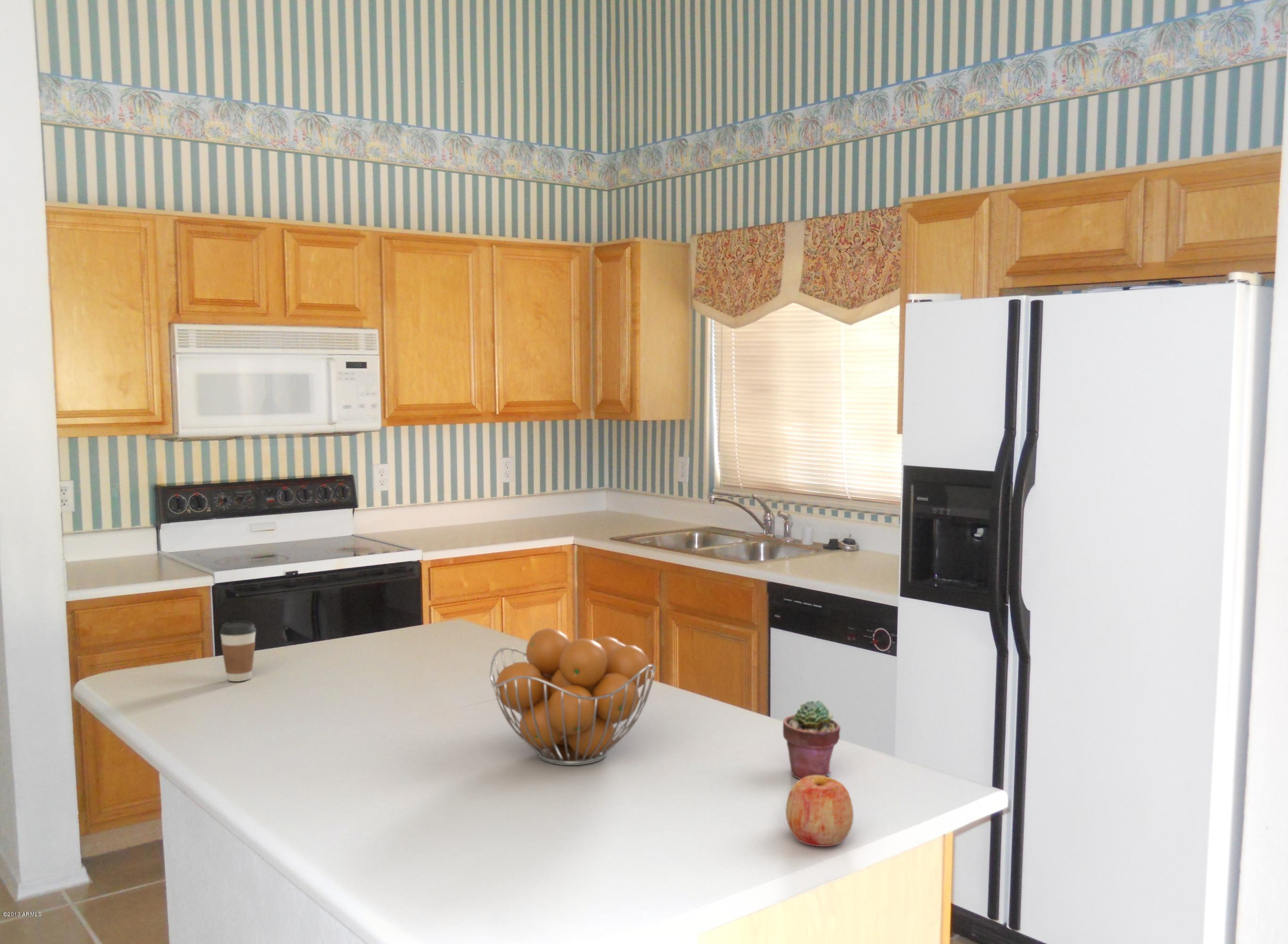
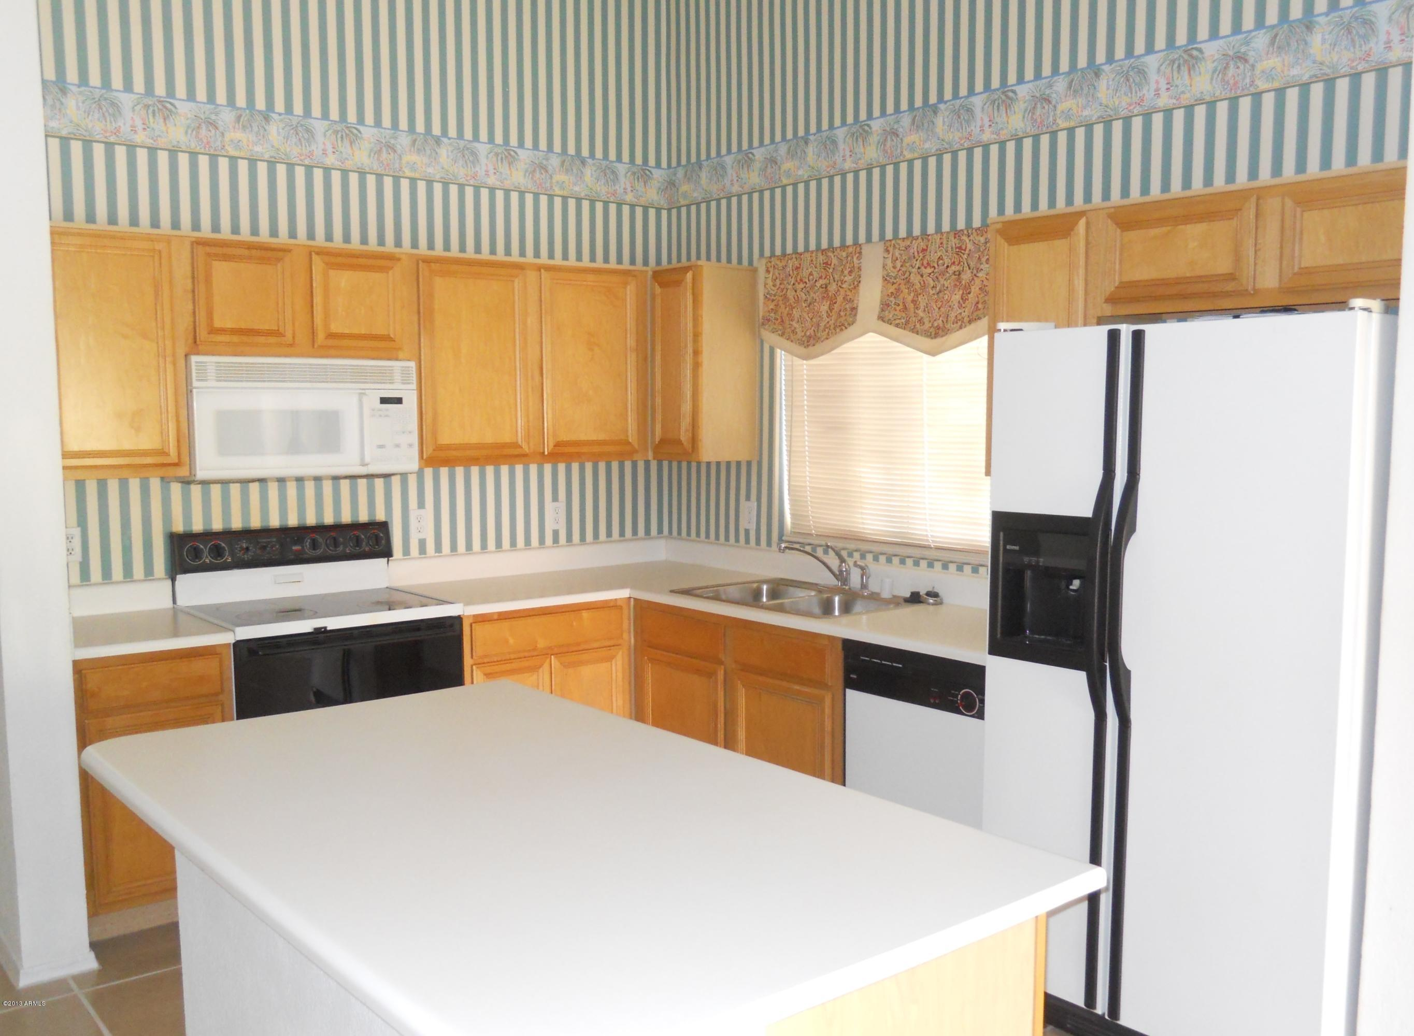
- coffee cup (238, 651)
- apple (819, 810)
- fruit basket (572, 693)
- potted succulent (811, 738)
